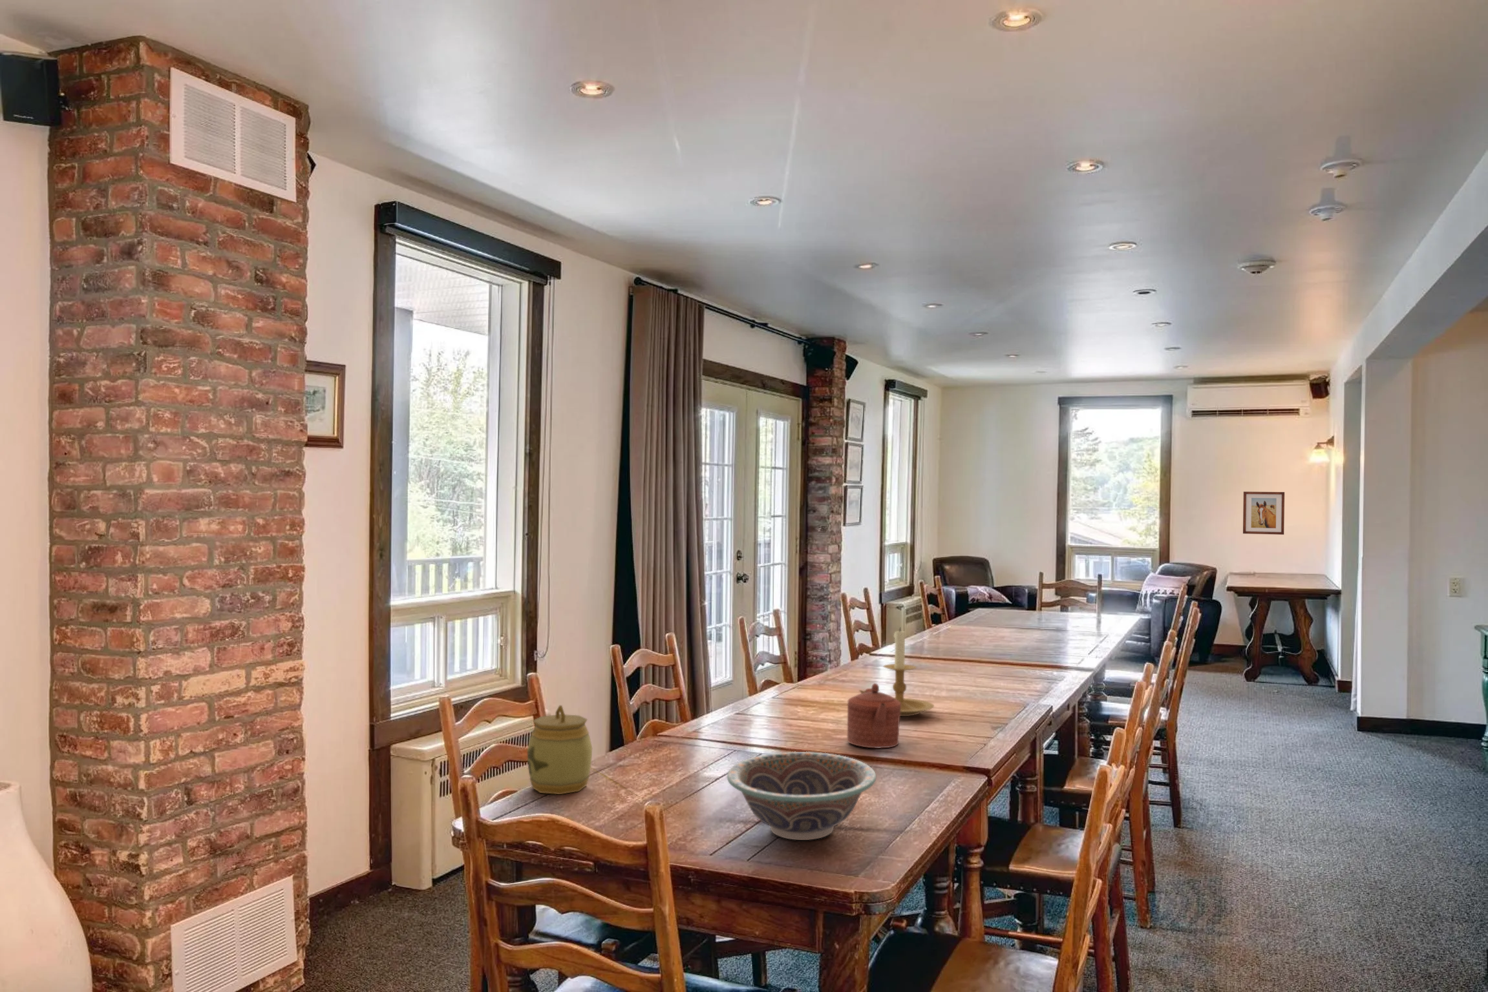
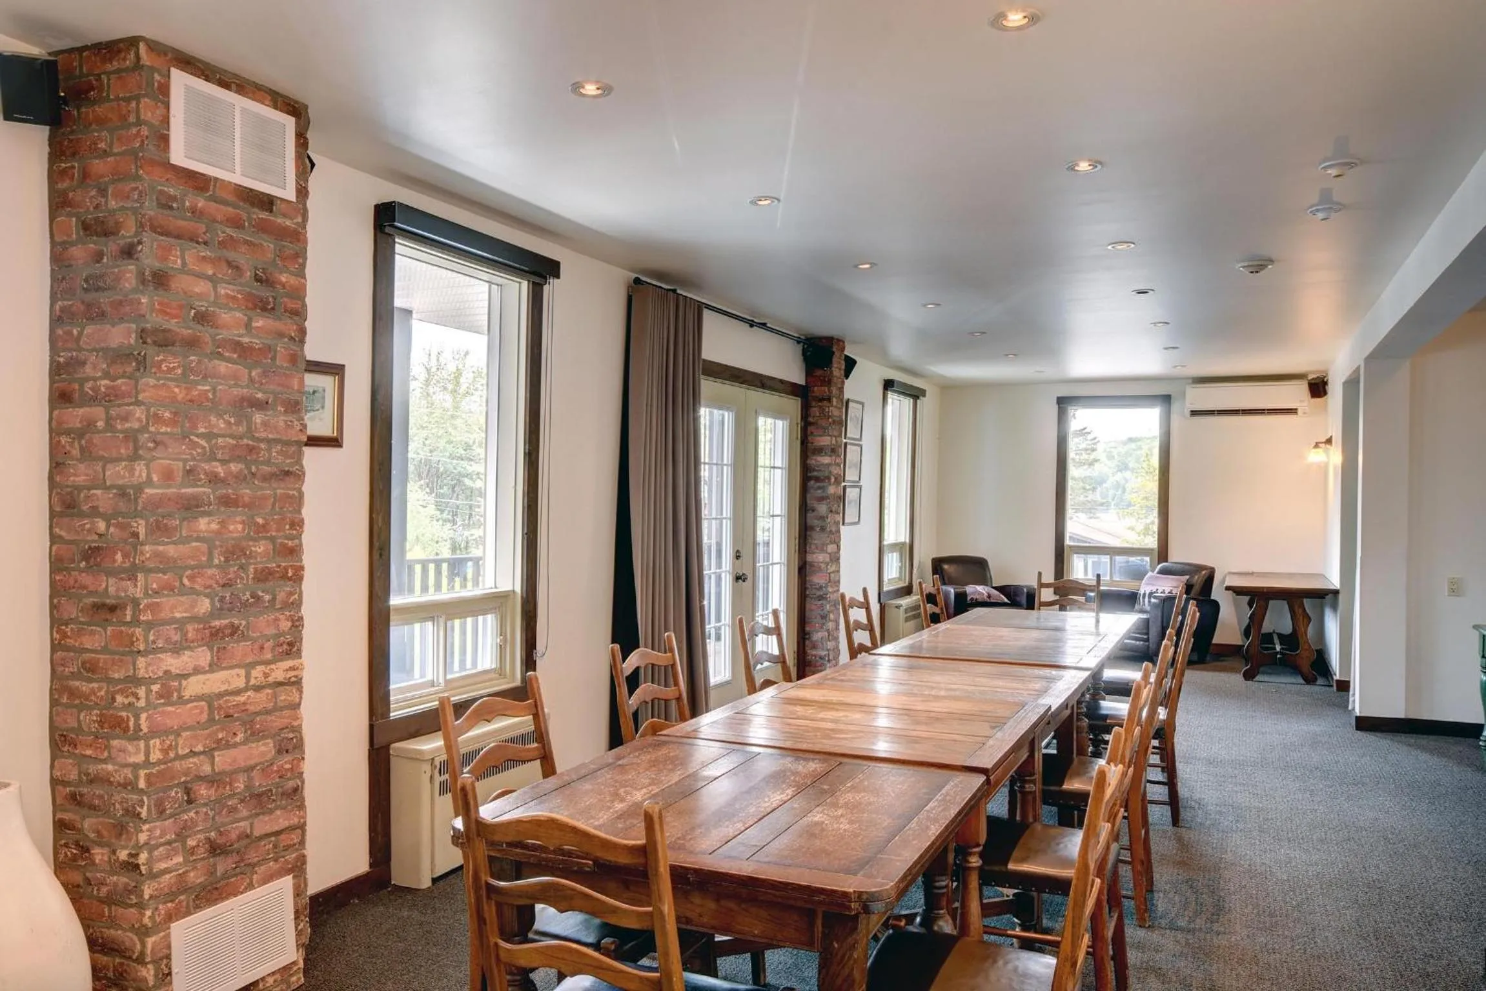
- teapot (874, 713)
- candle holder (900, 670)
- jar (560, 745)
- wall art (1263, 513)
- decorative bowl (801, 800)
